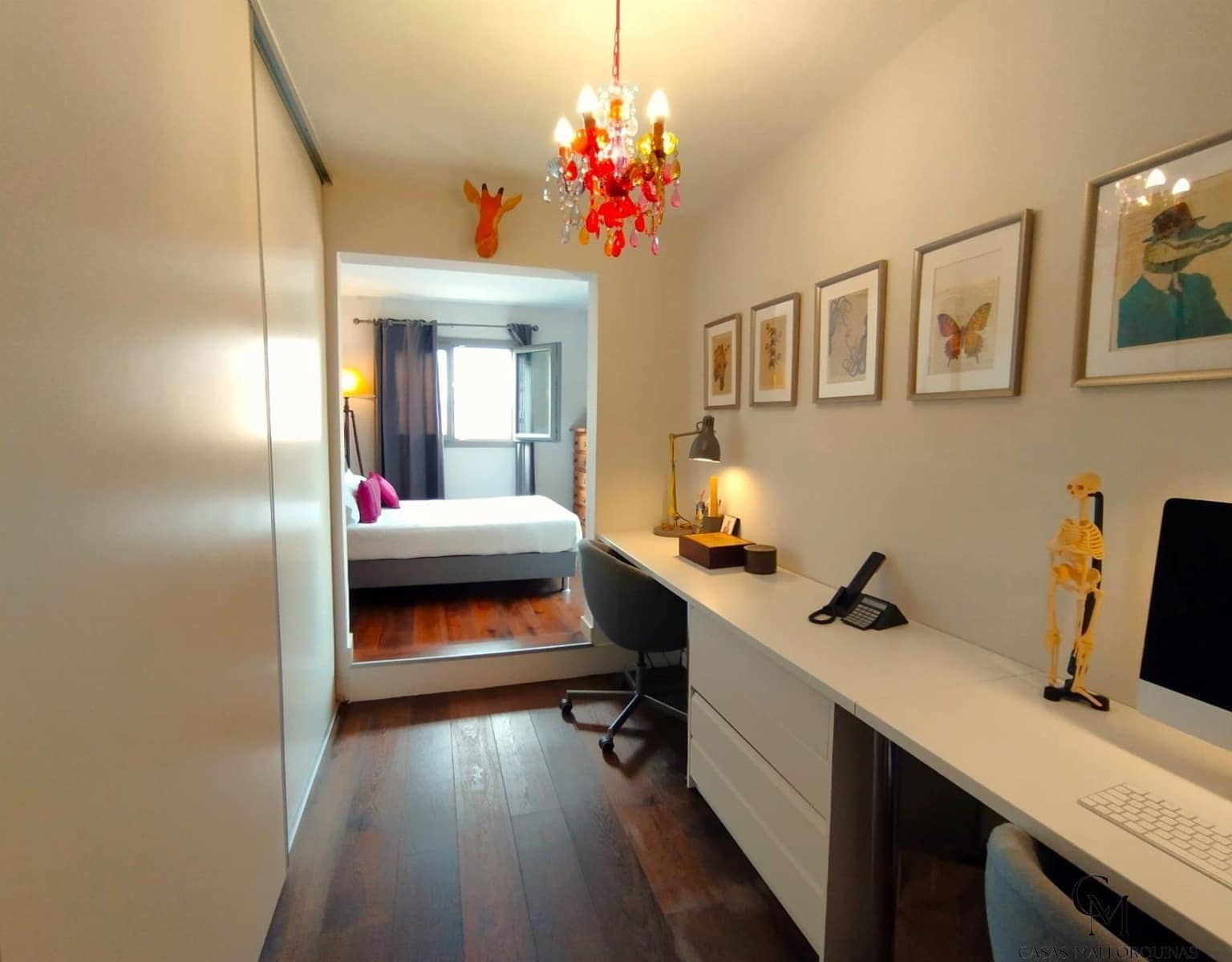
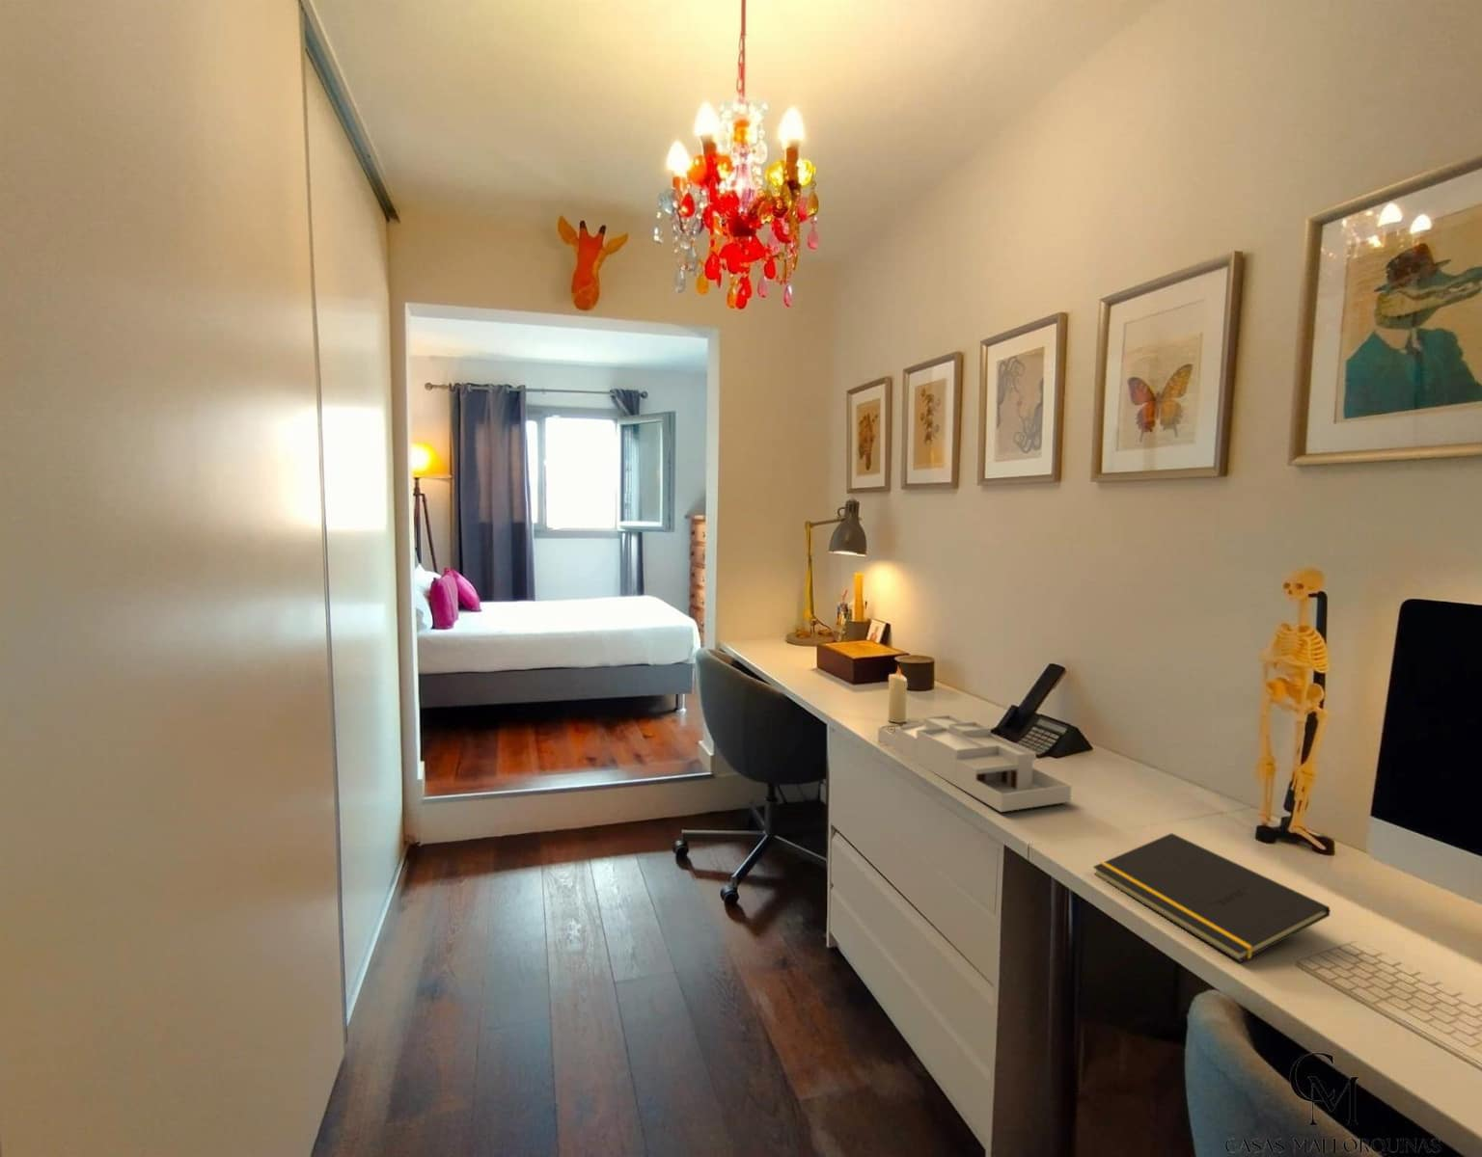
+ candle (897, 693)
+ desk organizer (962, 748)
+ notepad (1202, 889)
